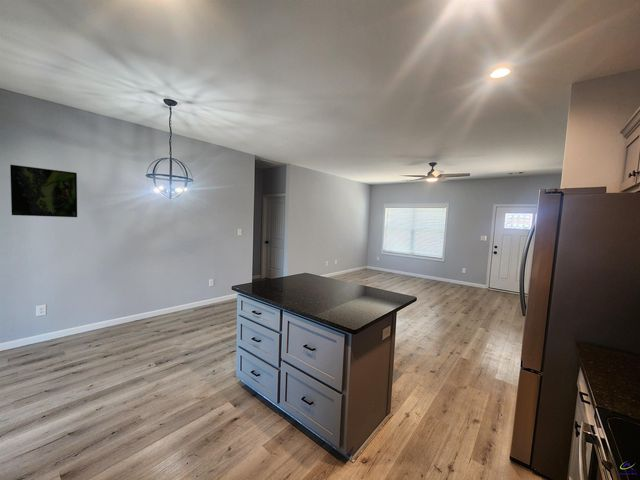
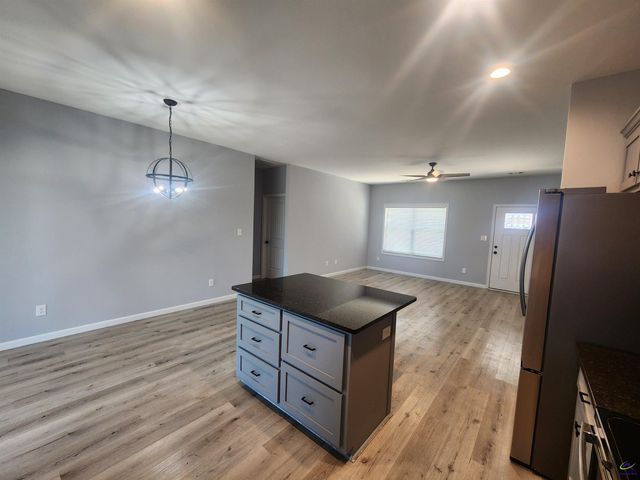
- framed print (46, 192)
